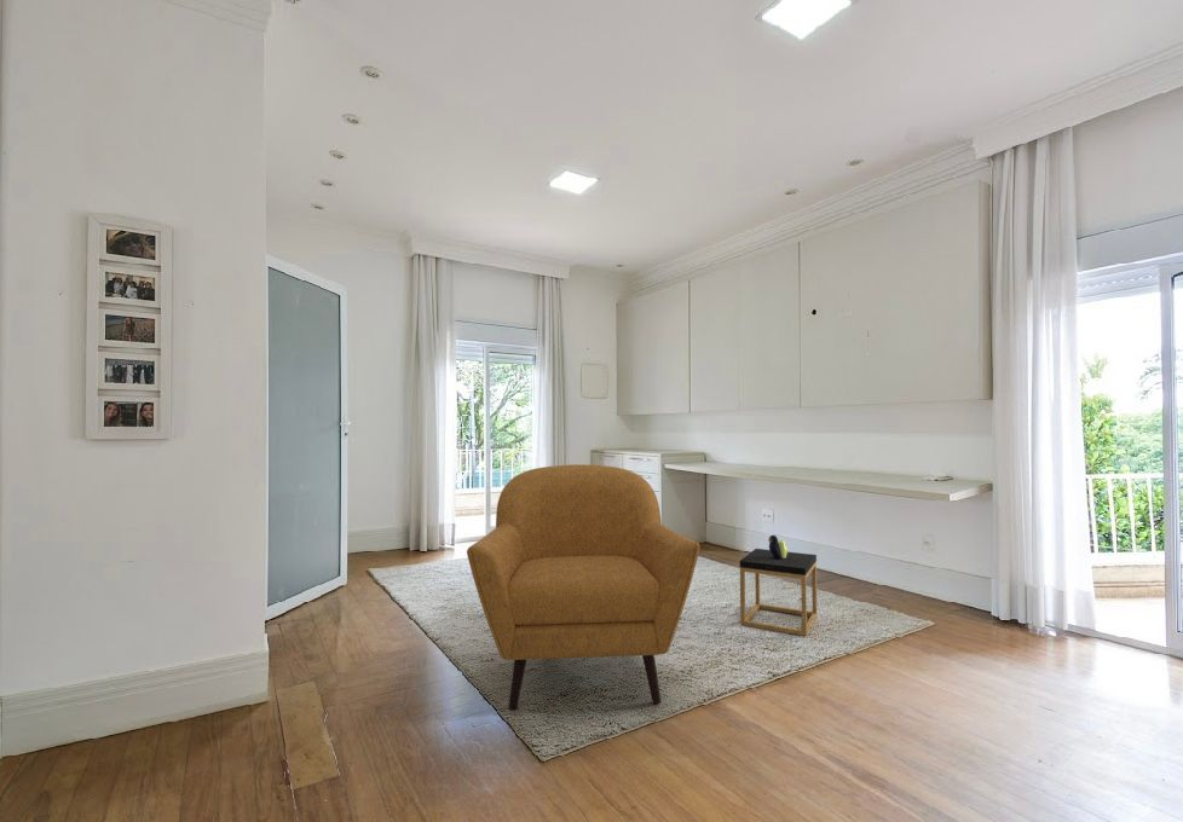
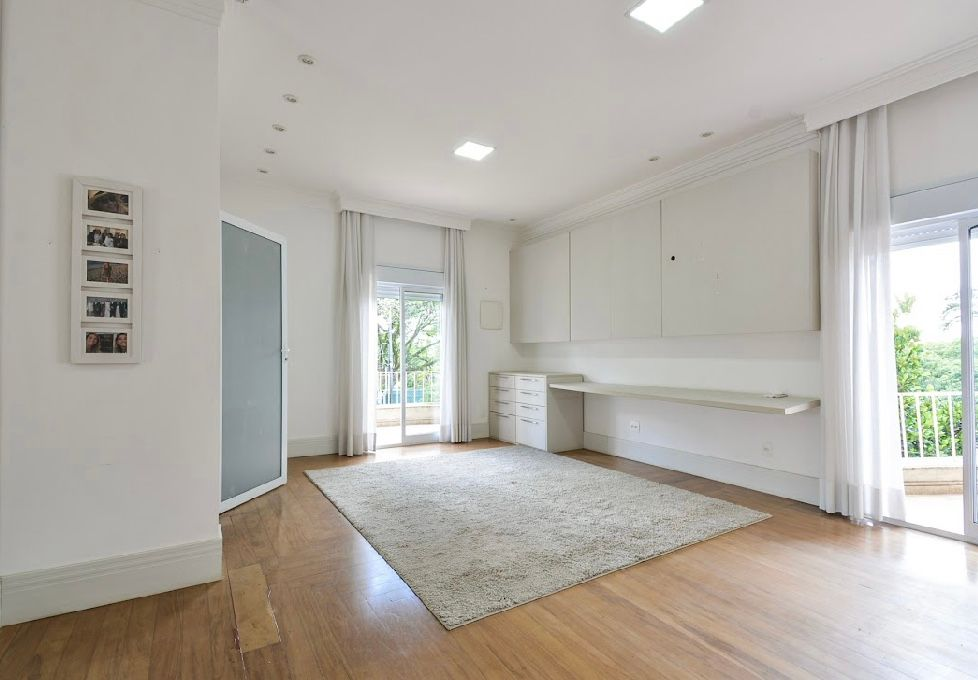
- armchair (579, 567)
- side table (779, 575)
